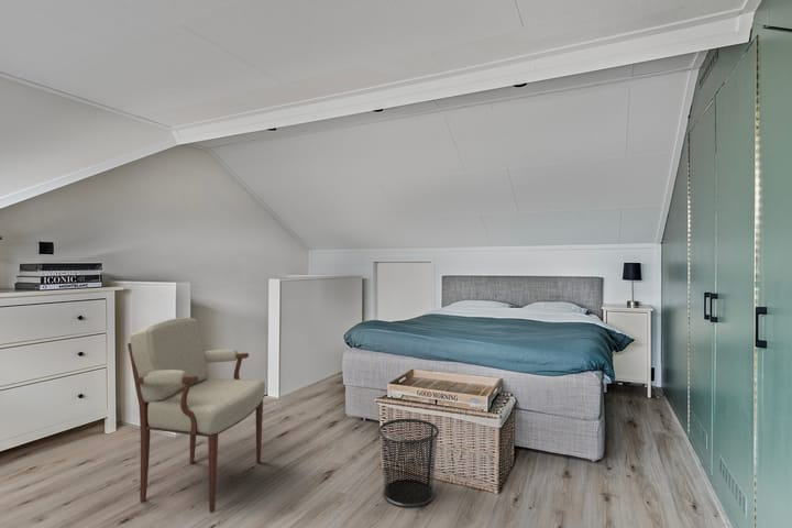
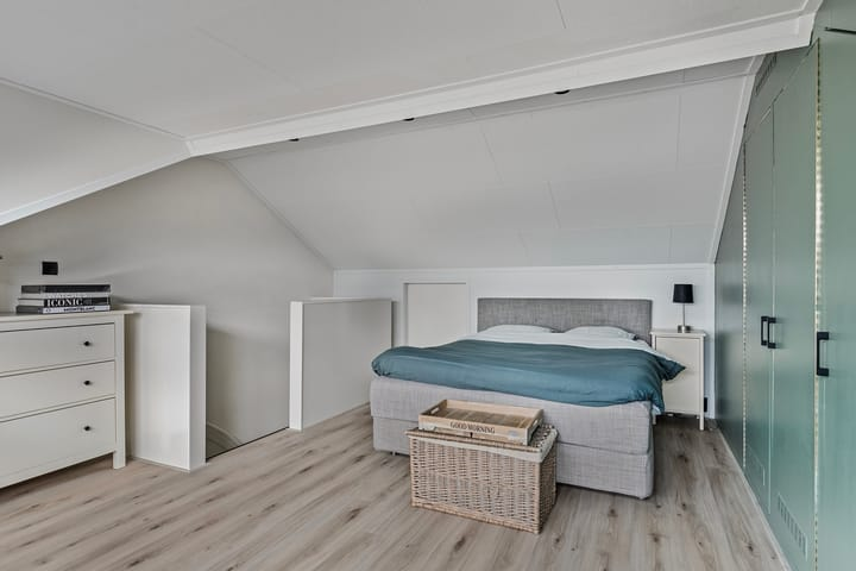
- waste bin (408, 461)
- armchair (201, 400)
